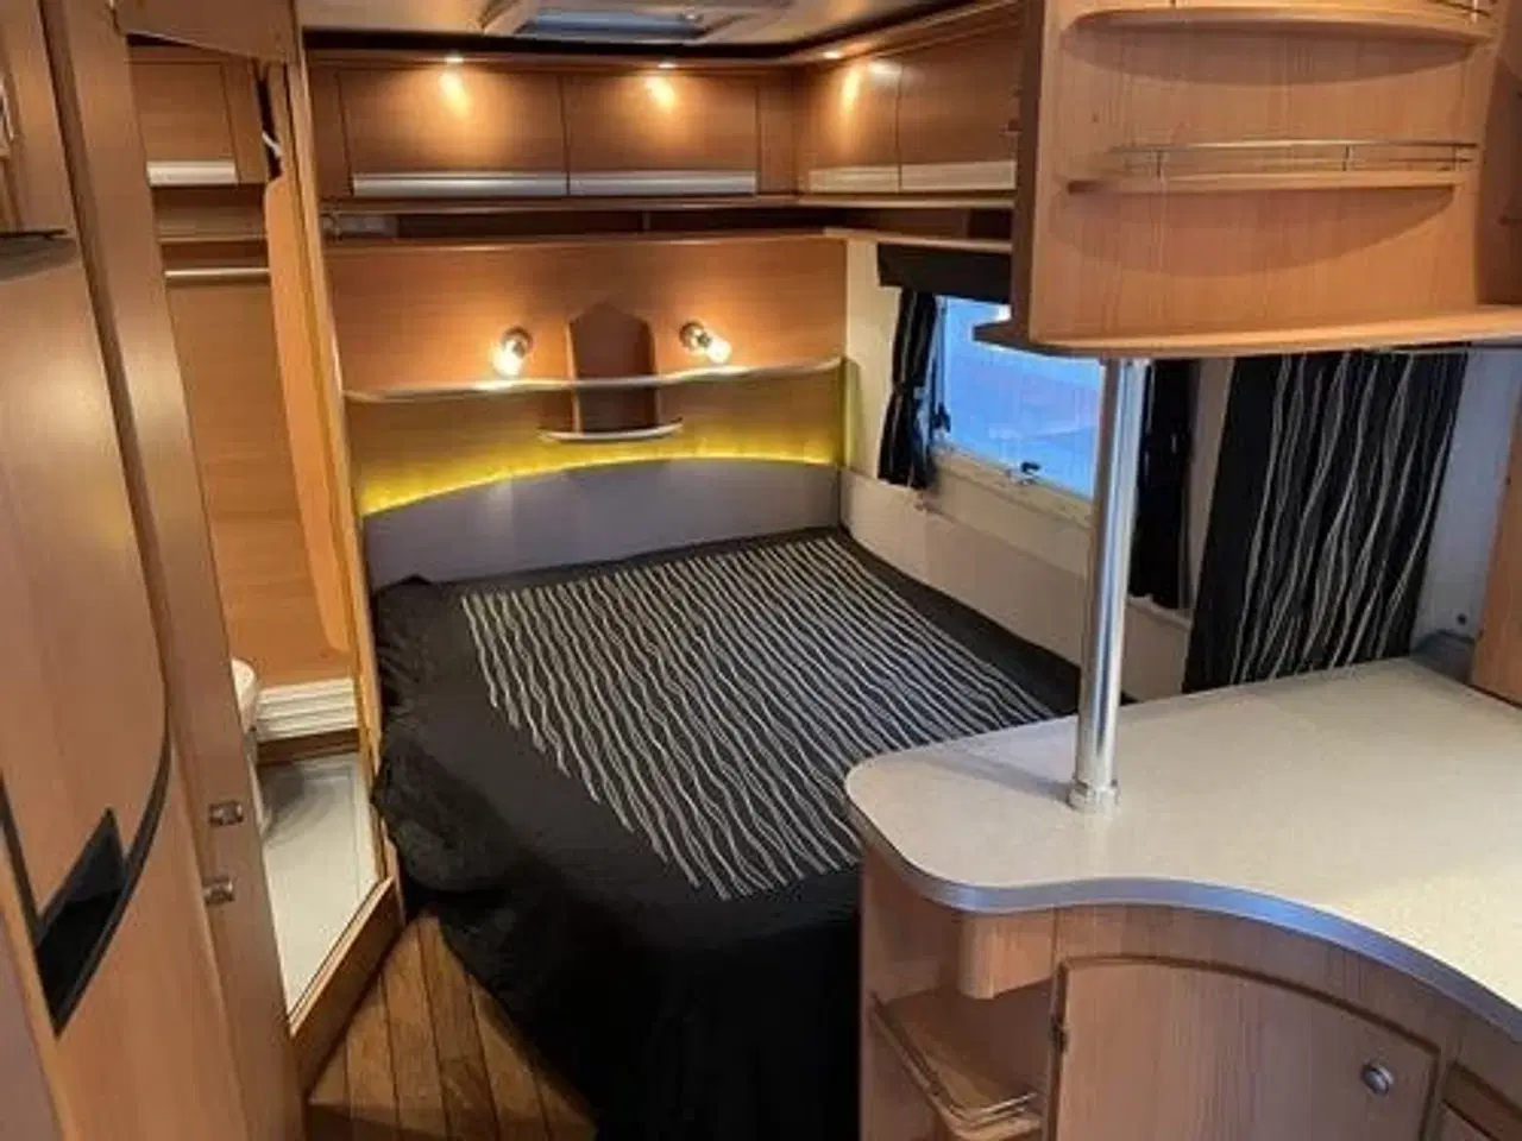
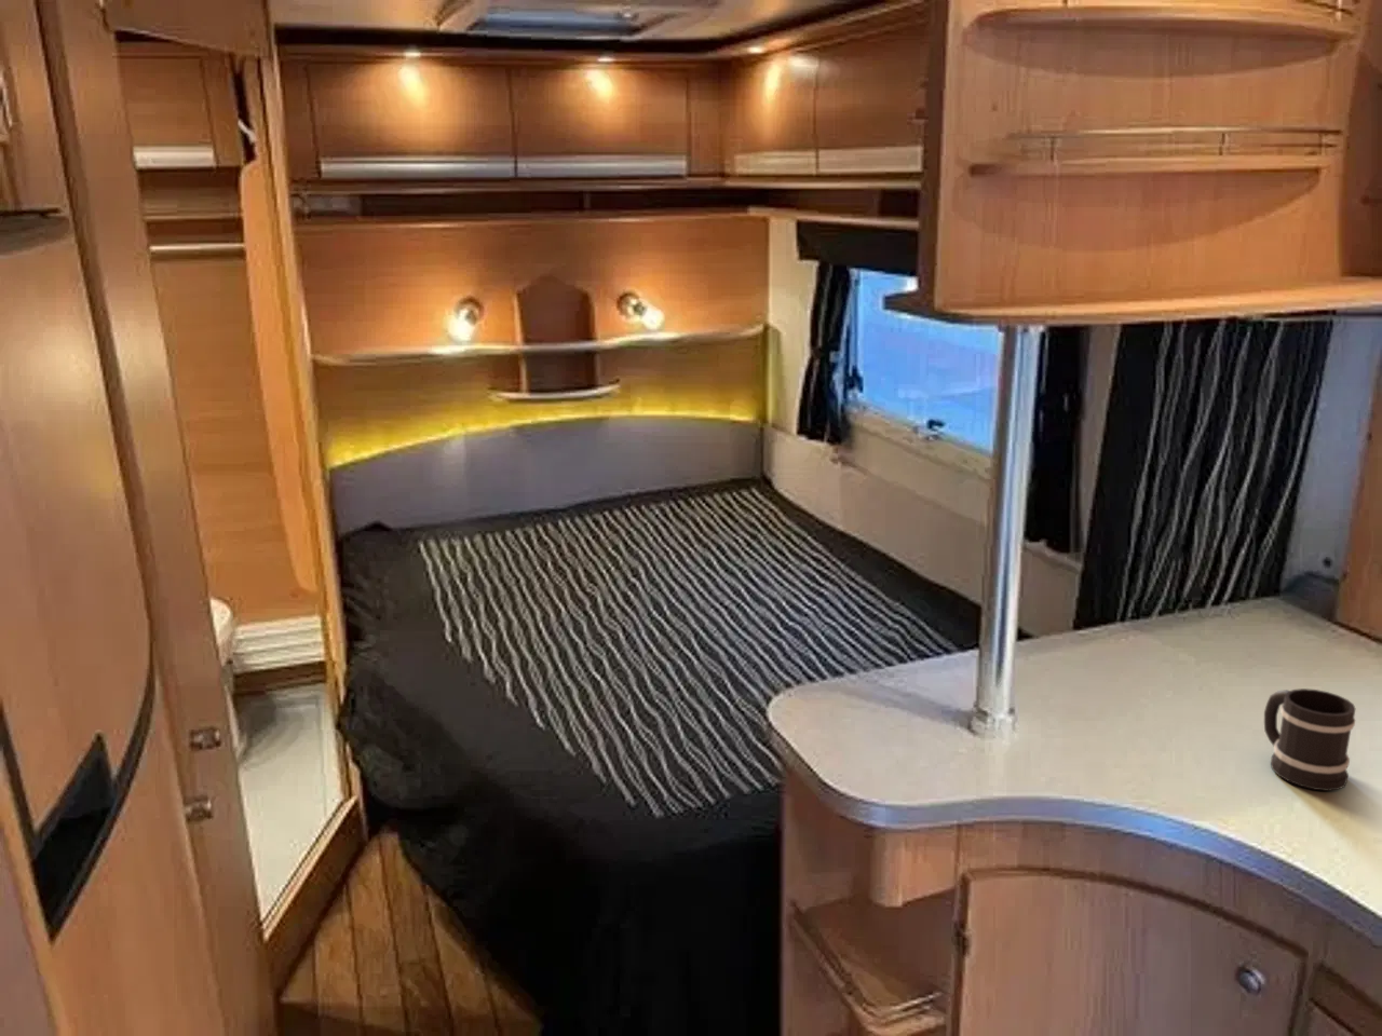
+ mug (1304, 731)
